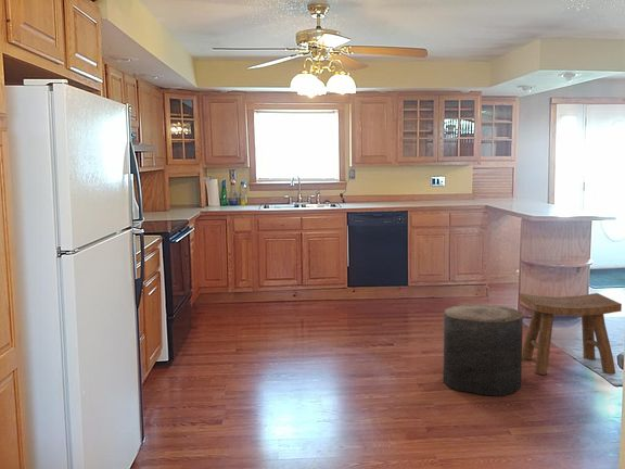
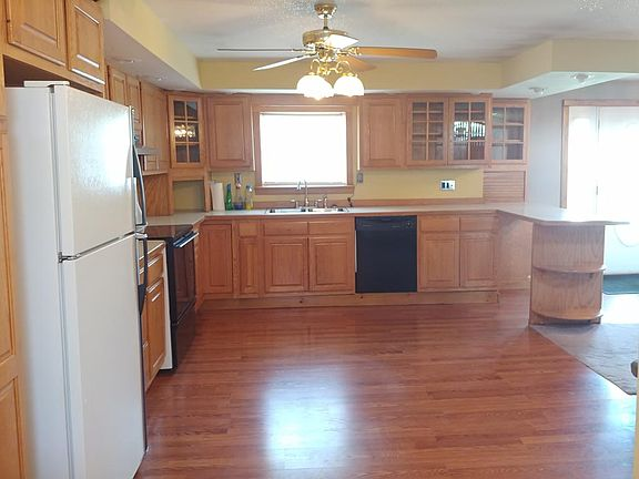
- stool (483, 347)
- stool (551, 331)
